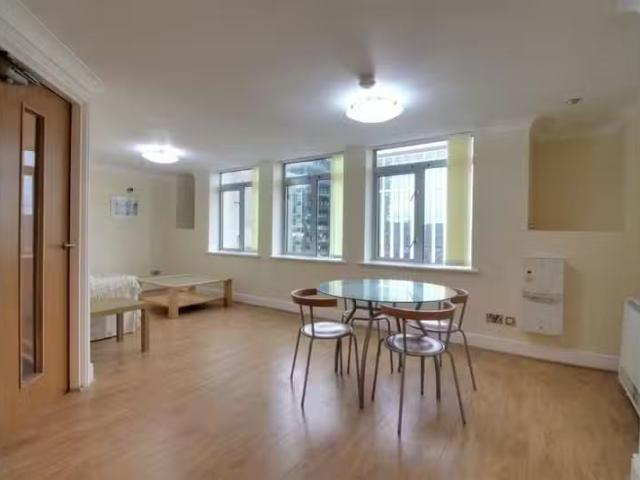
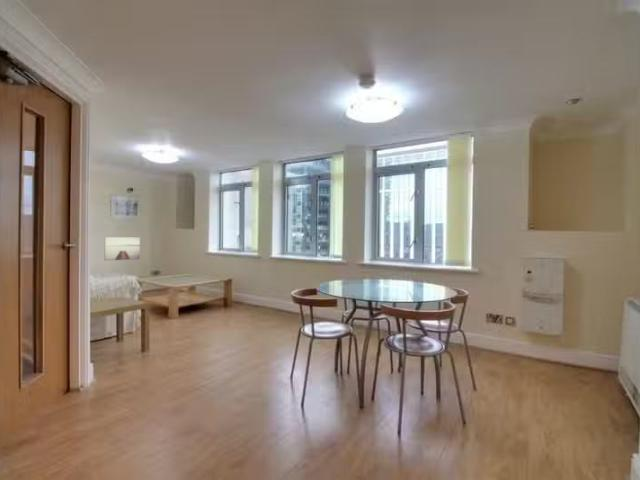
+ wall art (122, 248)
